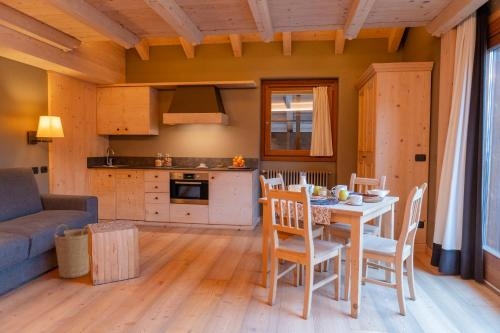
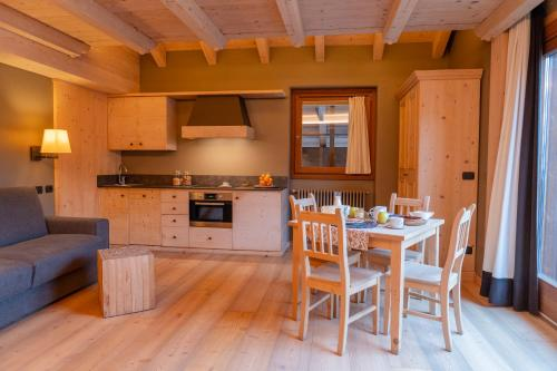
- basket (74, 249)
